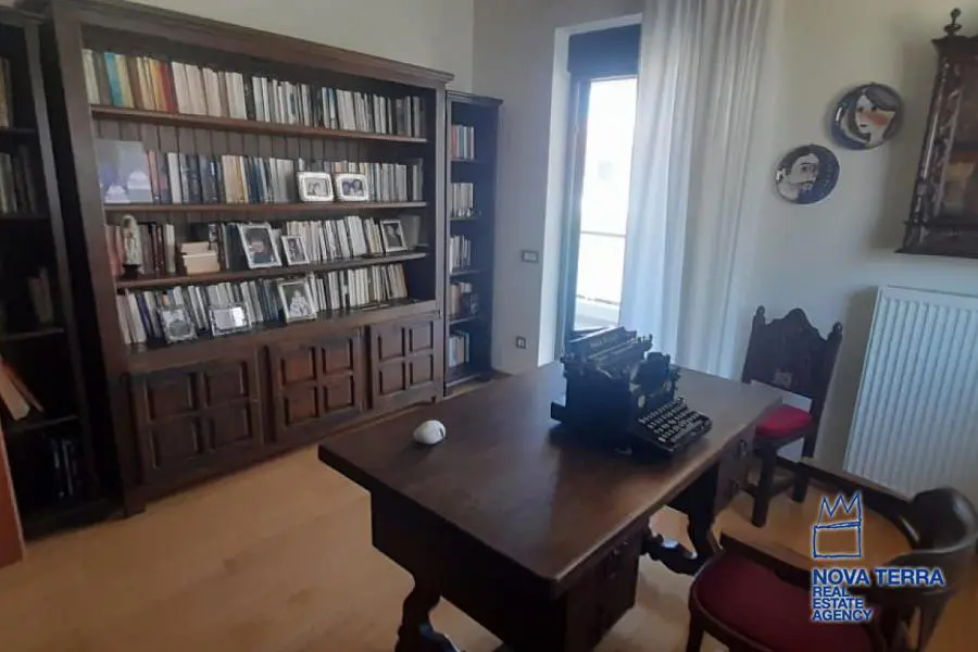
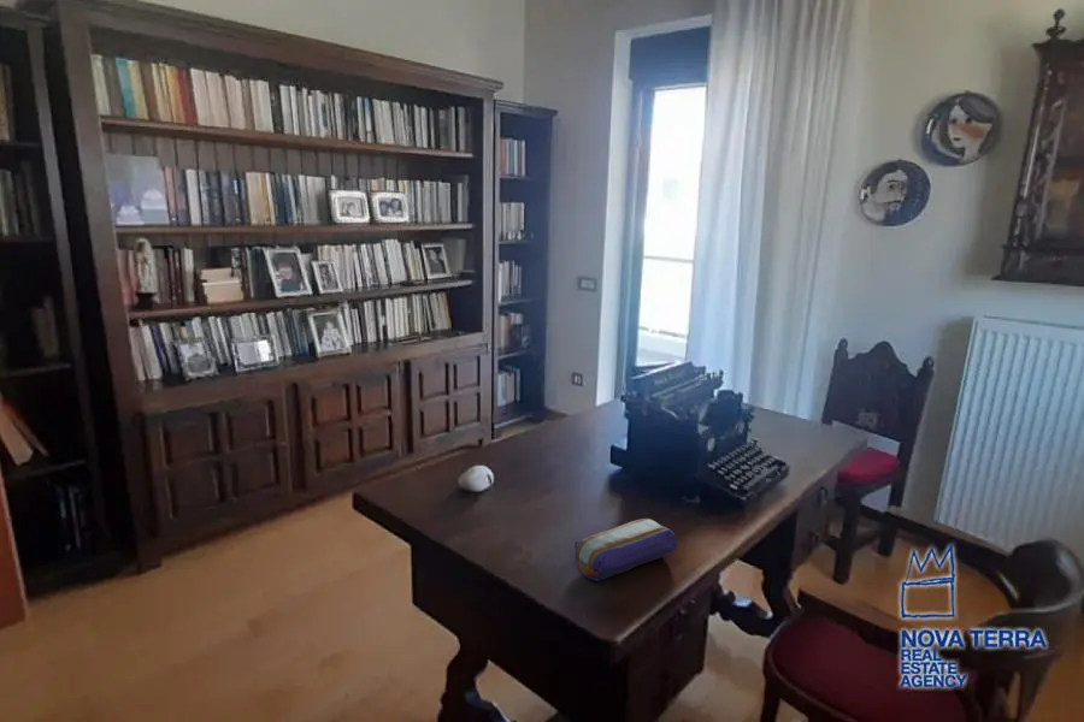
+ pencil case (626, 548)
